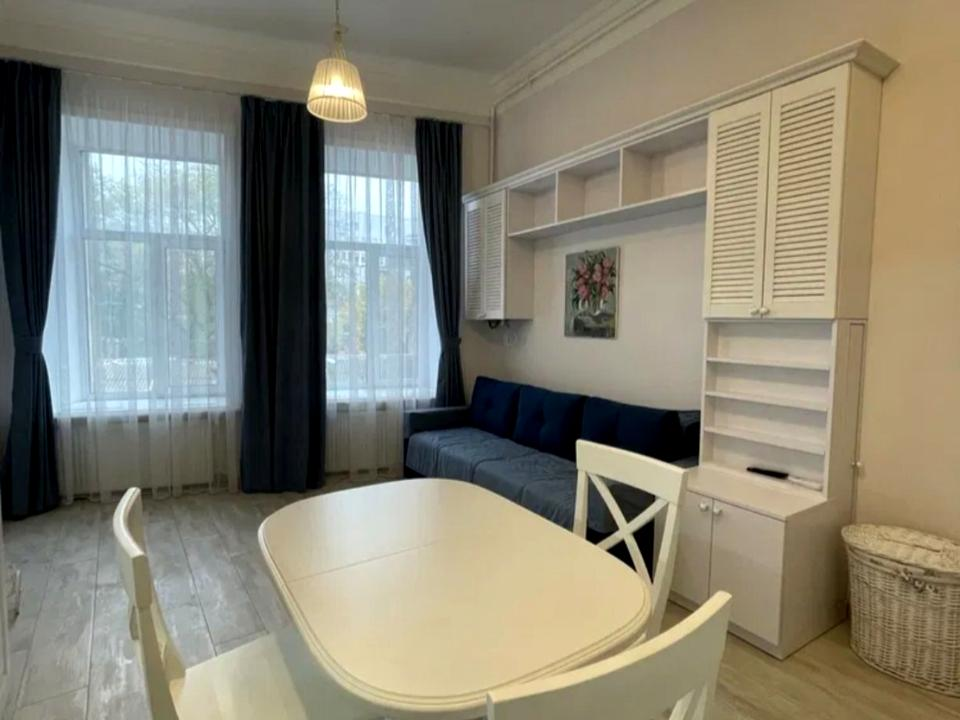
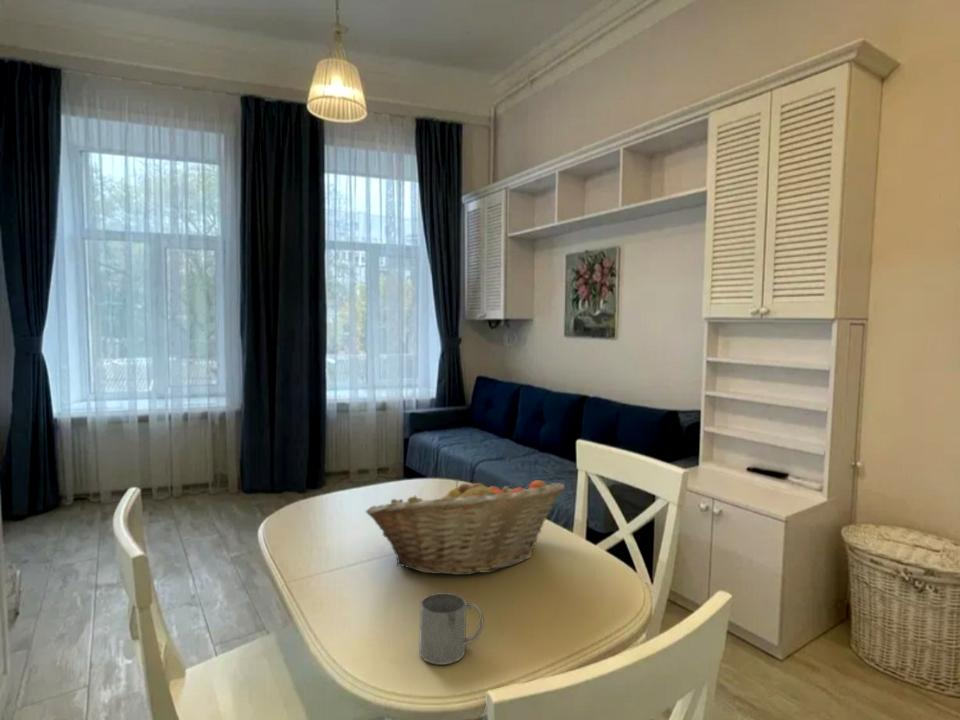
+ fruit basket (467, 514)
+ mug (452, 625)
